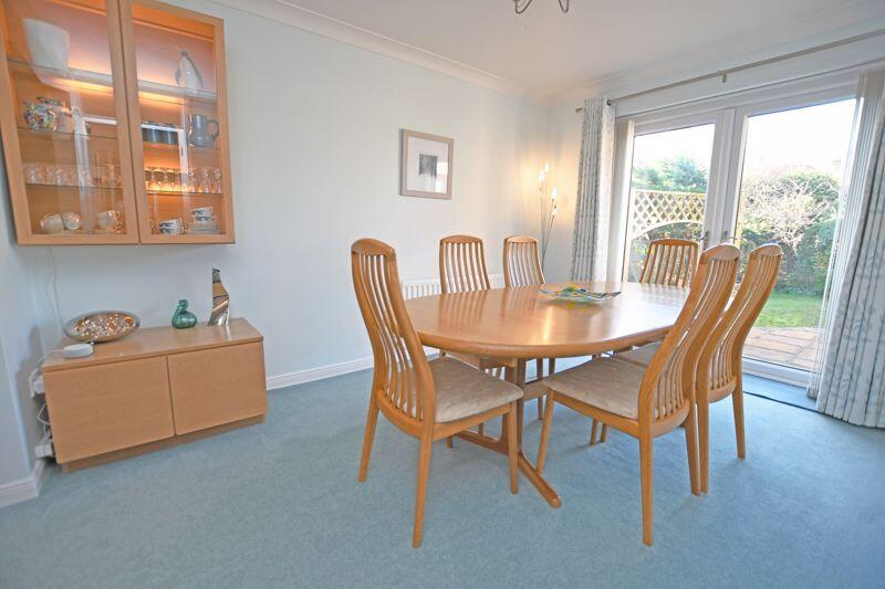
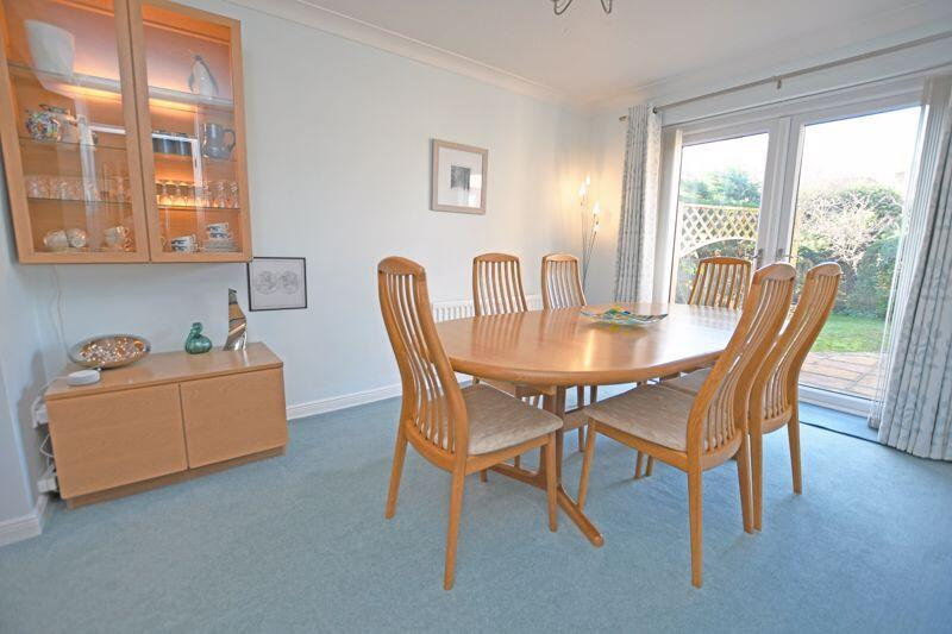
+ wall art (277, 283)
